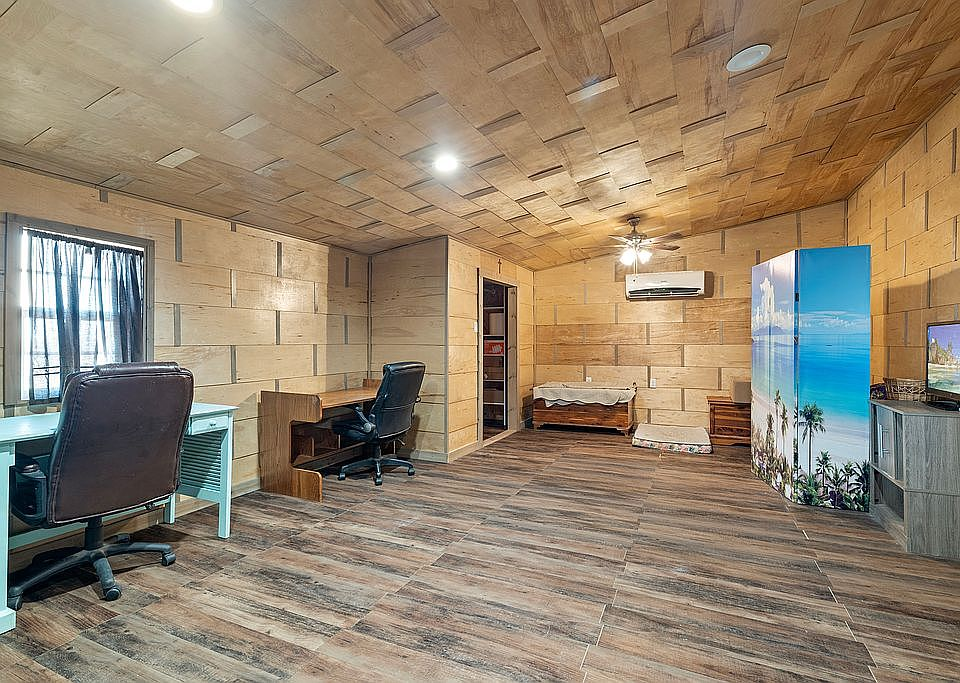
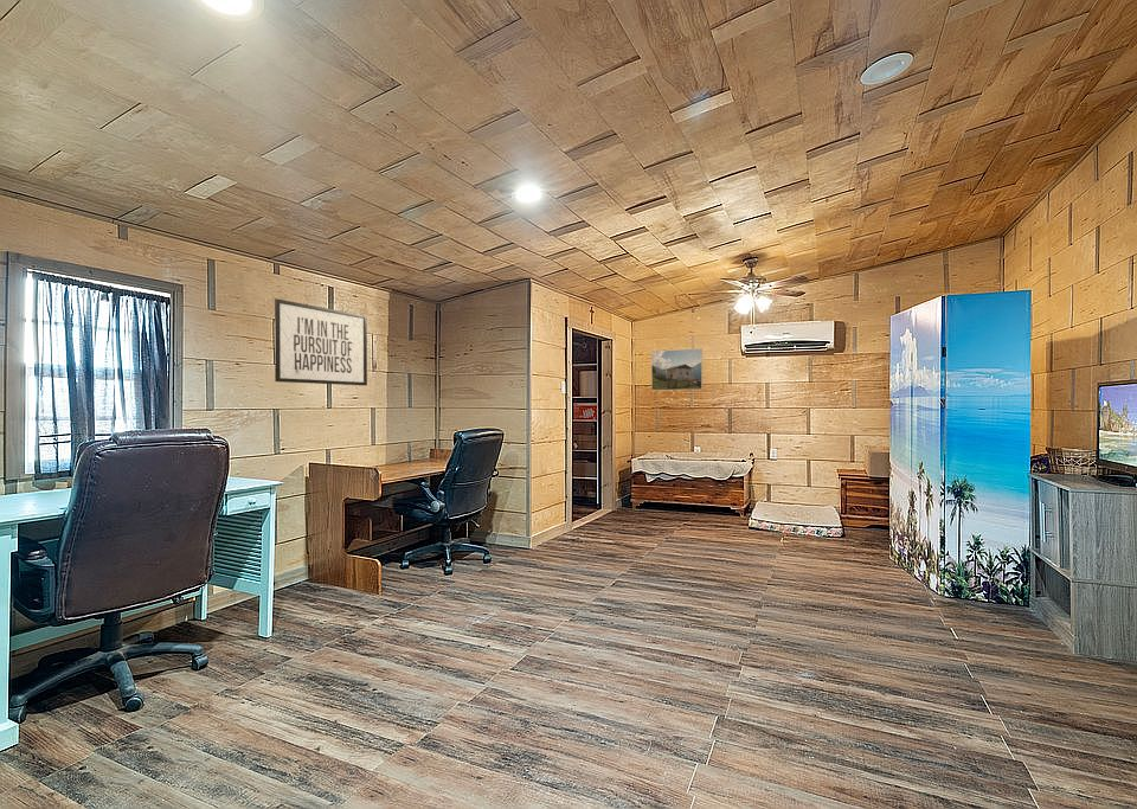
+ mirror (325, 346)
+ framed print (676, 370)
